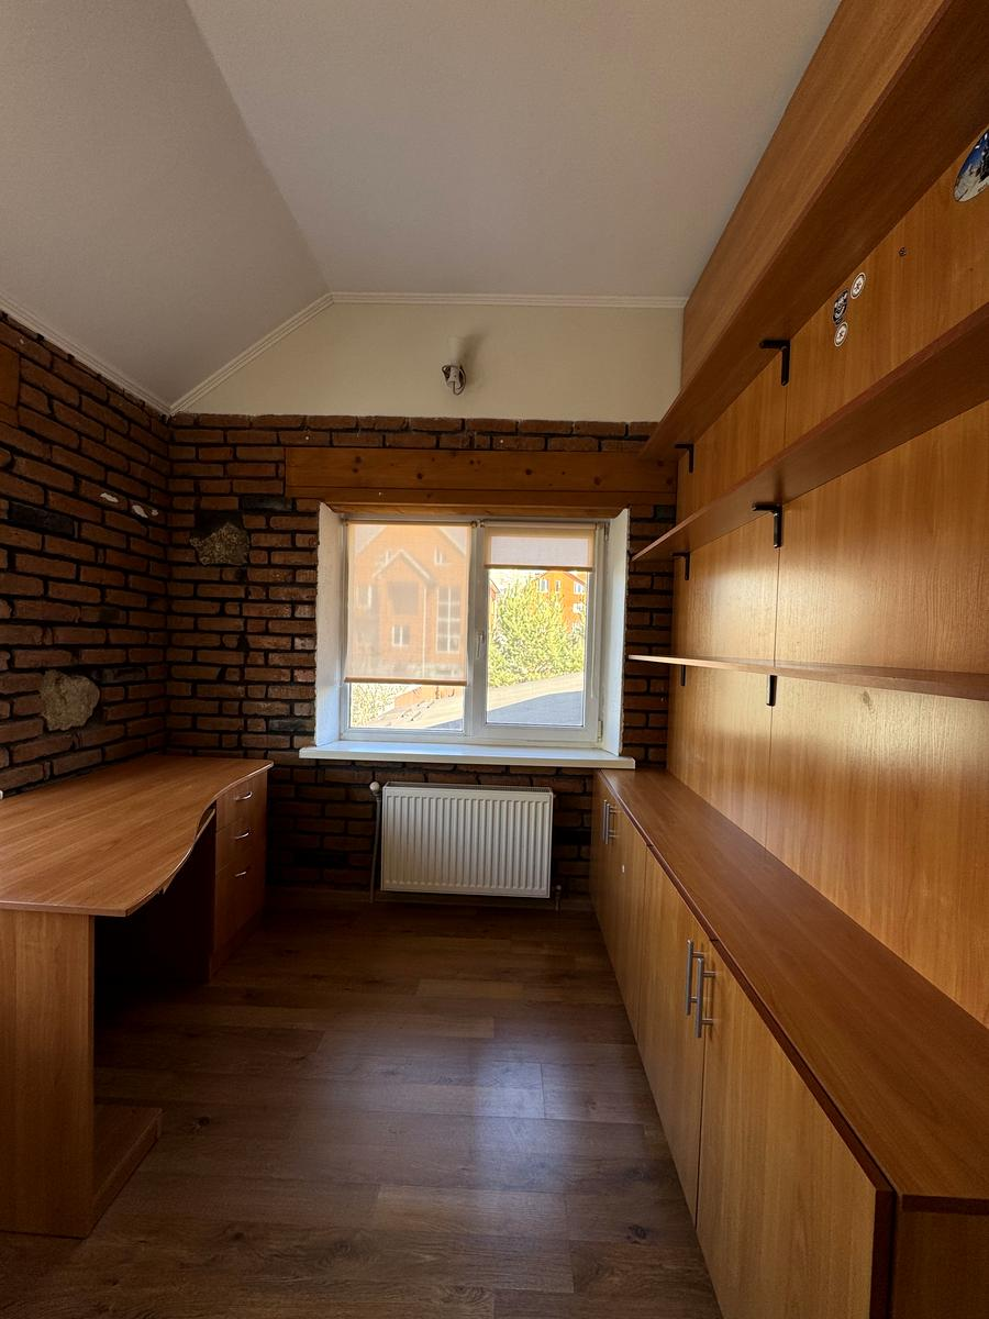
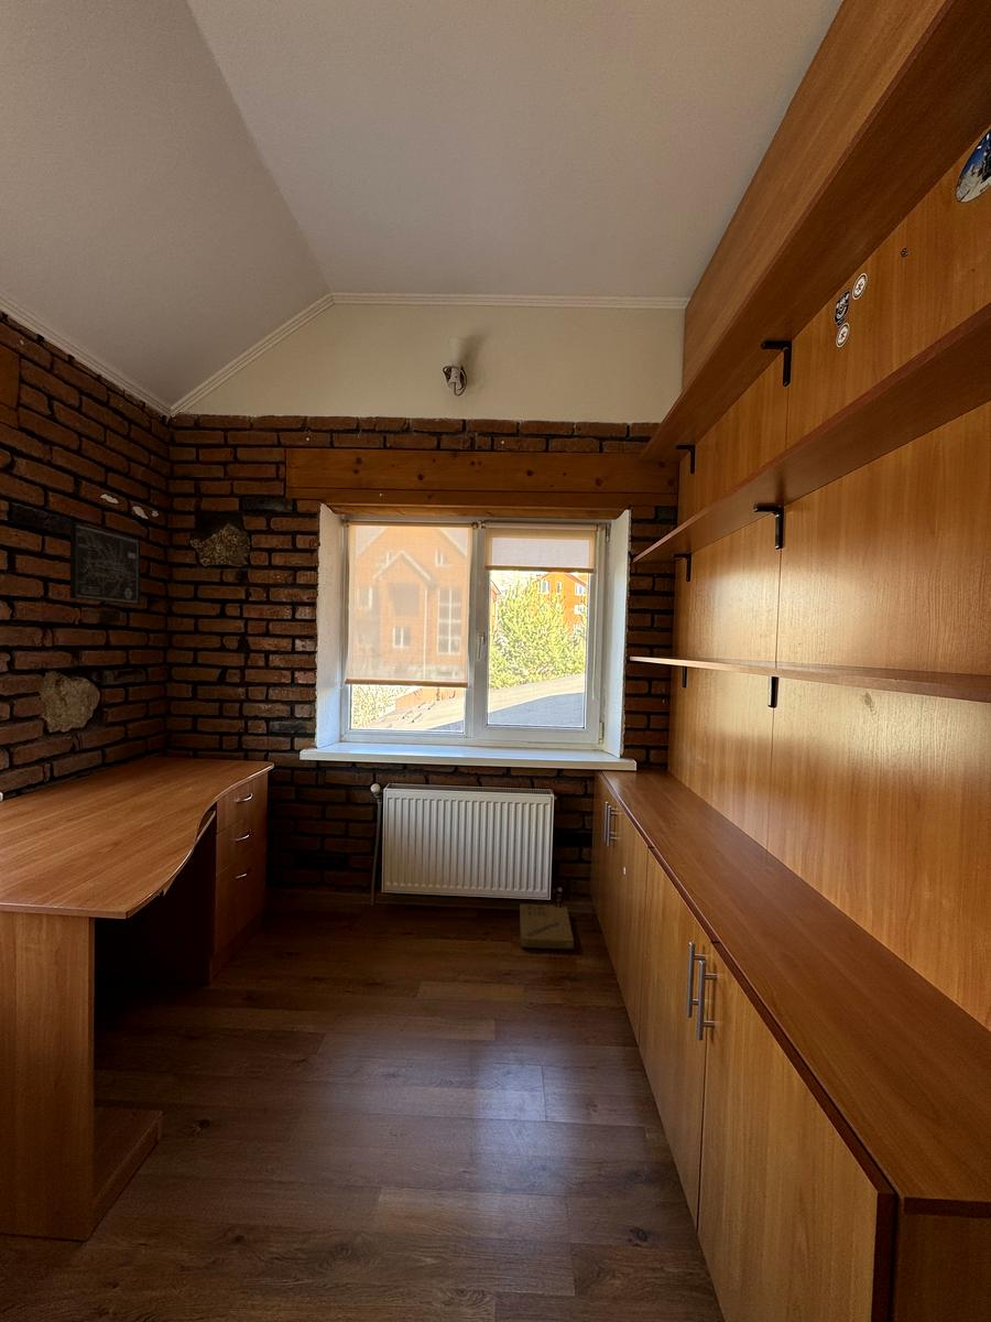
+ wall art (108, 566)
+ cardboard box (545, 924)
